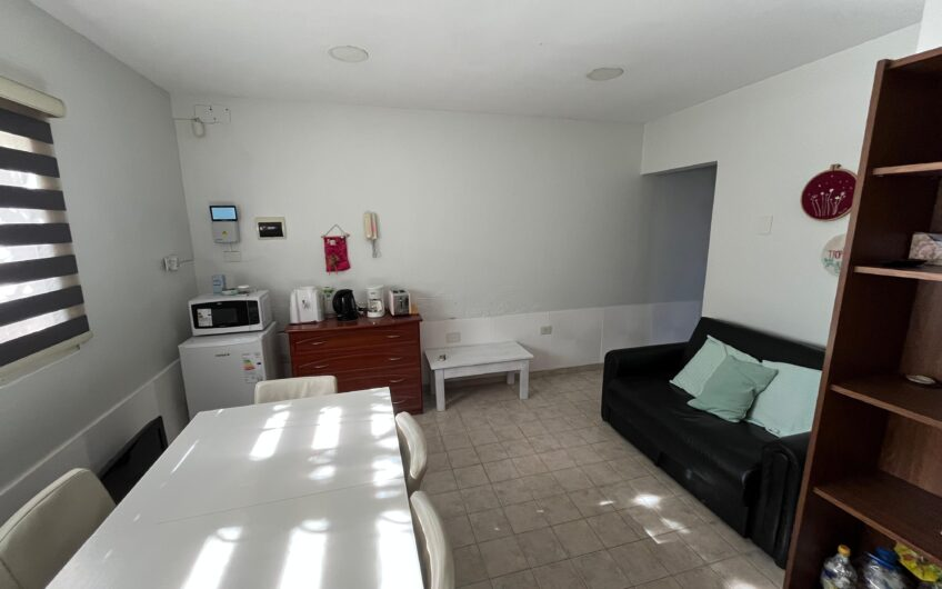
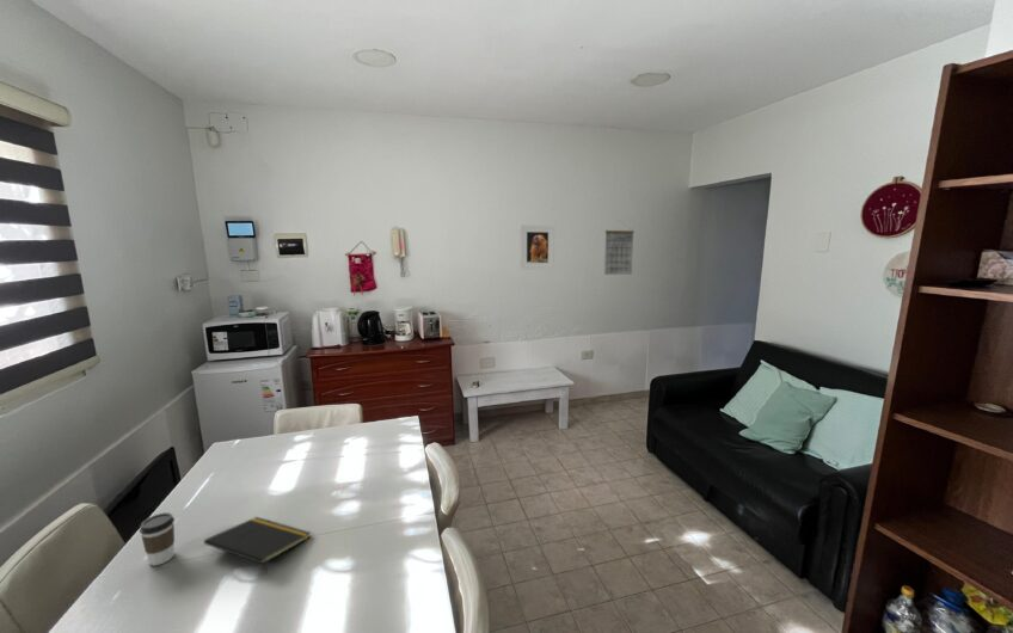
+ notepad (258, 537)
+ coffee cup (159, 539)
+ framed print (536, 247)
+ calendar (619, 247)
